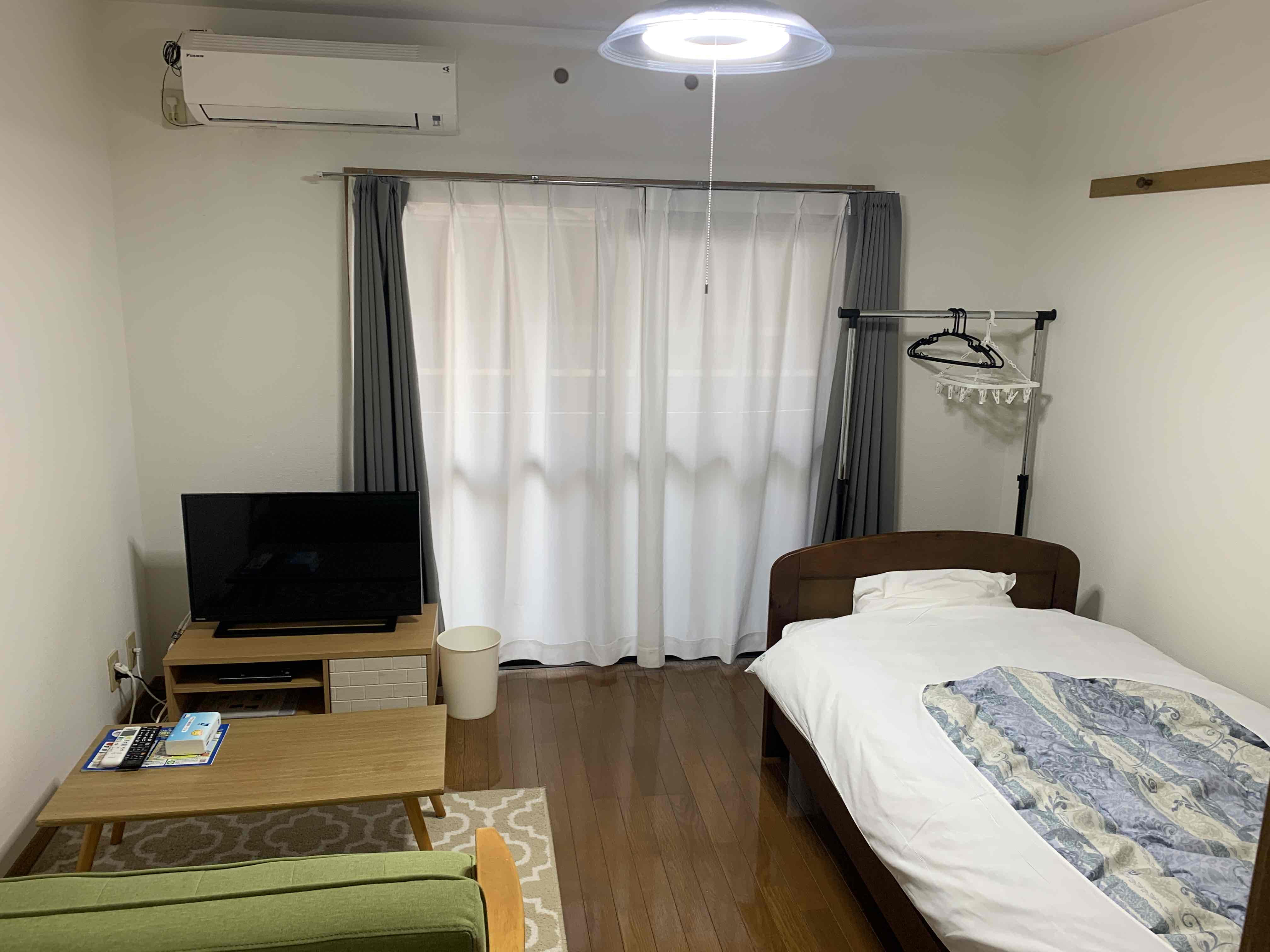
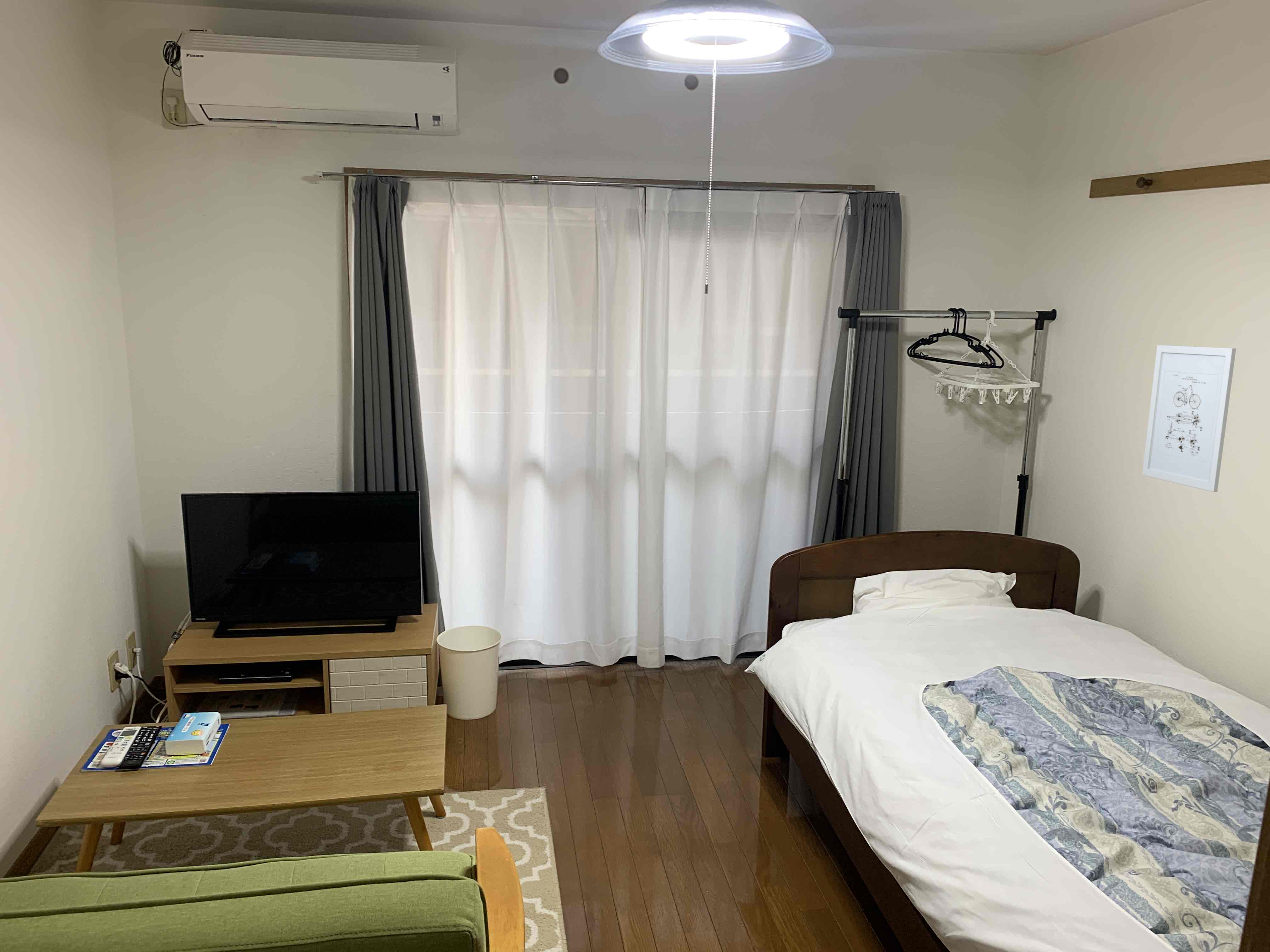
+ wall art (1186, 416)
